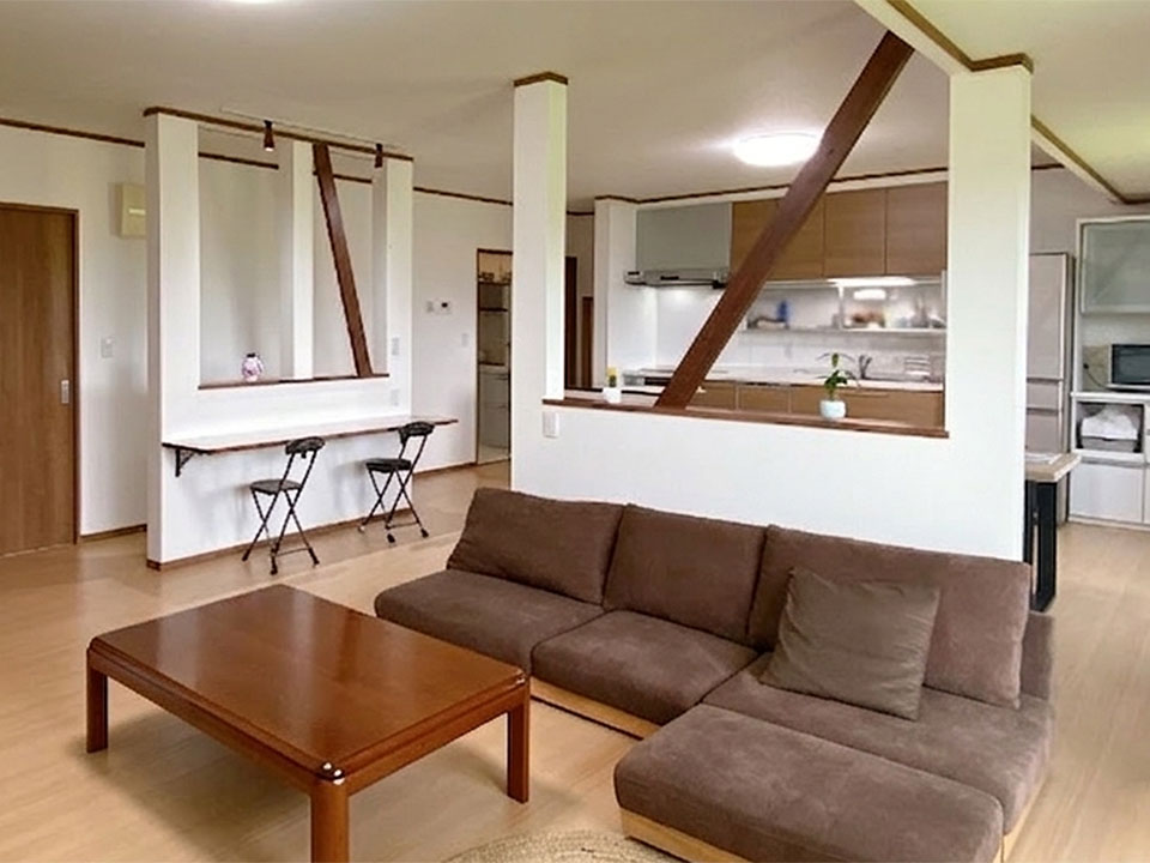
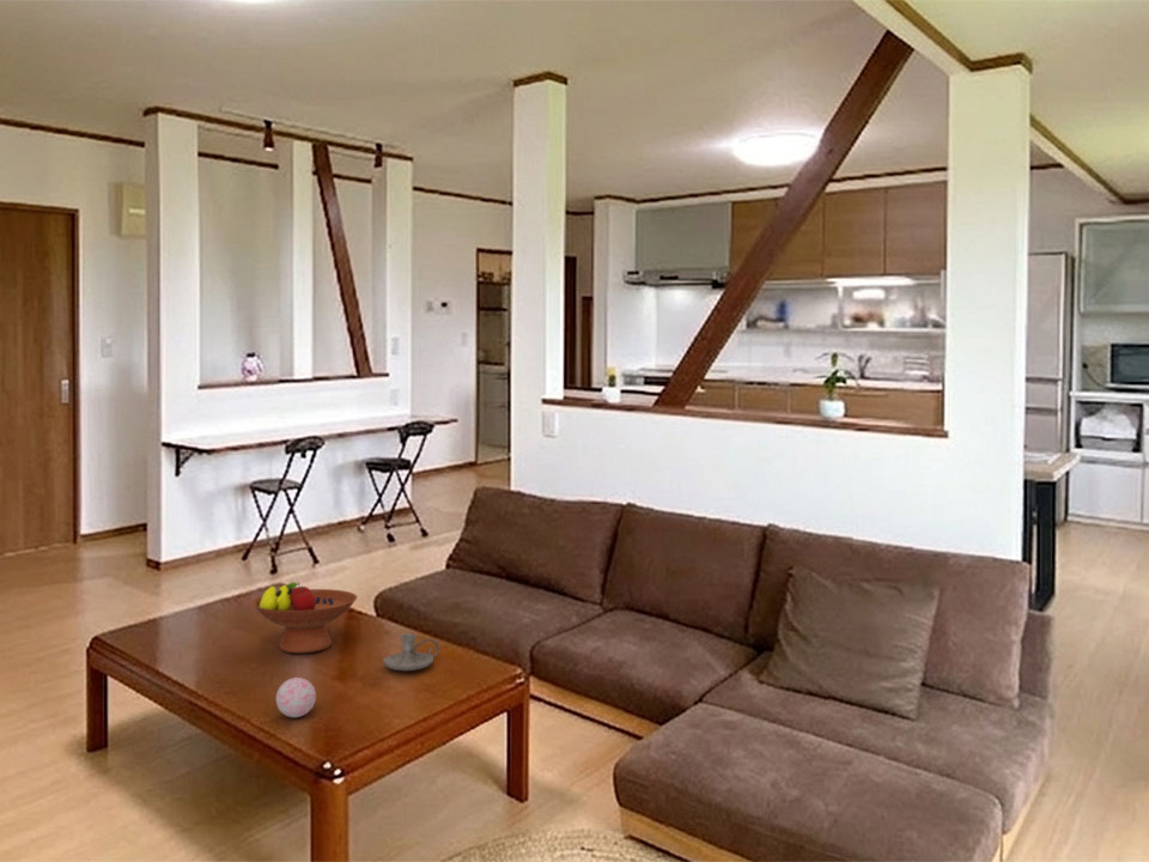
+ fruit bowl (305, 613)
+ decorative ball (296, 697)
+ candle holder (413, 650)
